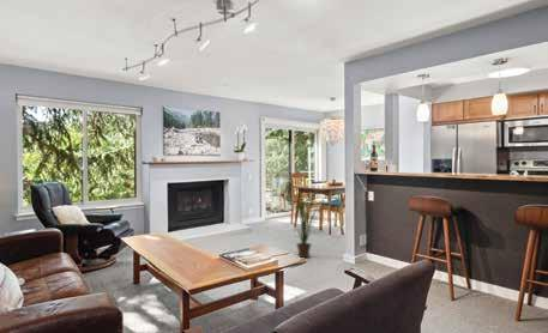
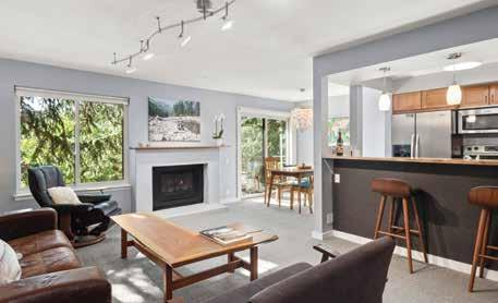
- house plant (305, 222)
